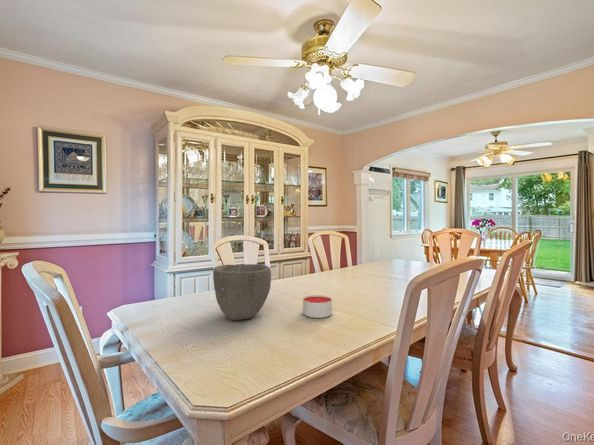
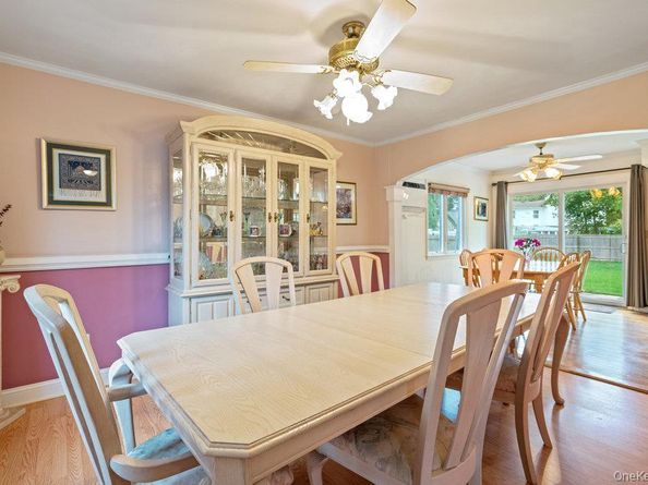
- candle (317, 305)
- bowl (242, 291)
